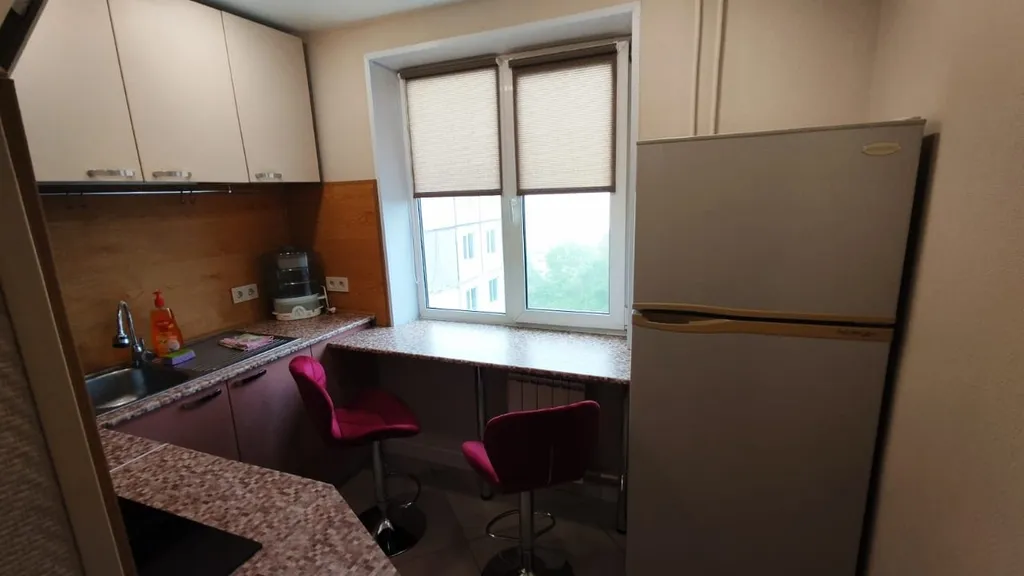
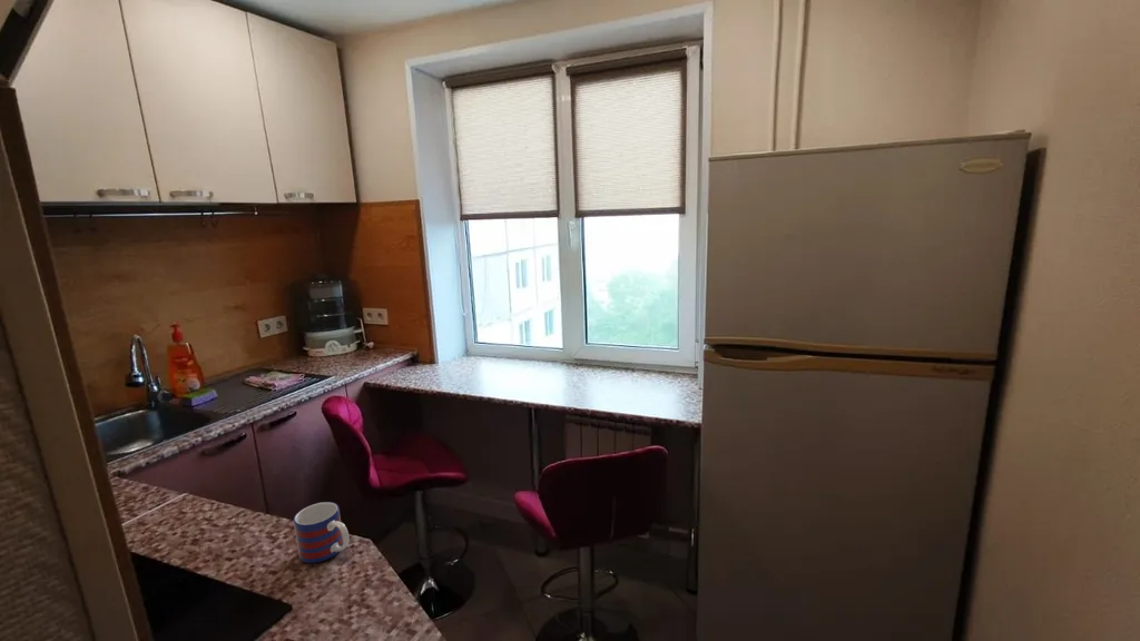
+ mug (326, 533)
